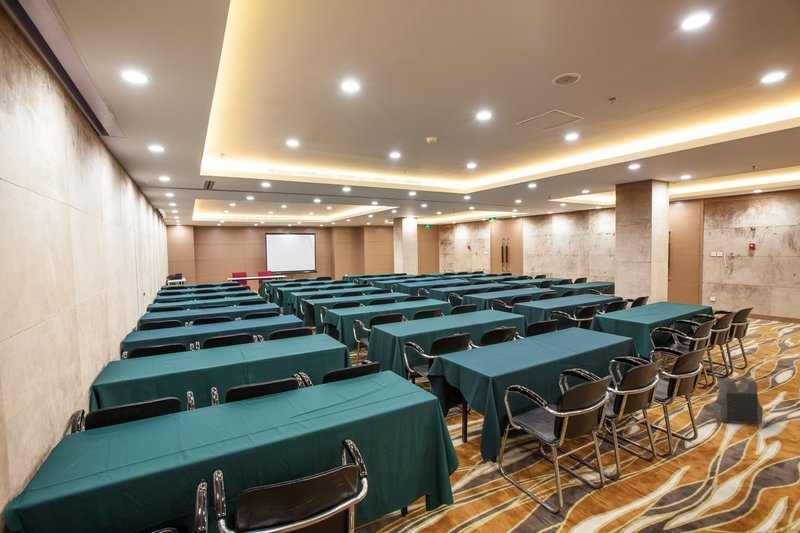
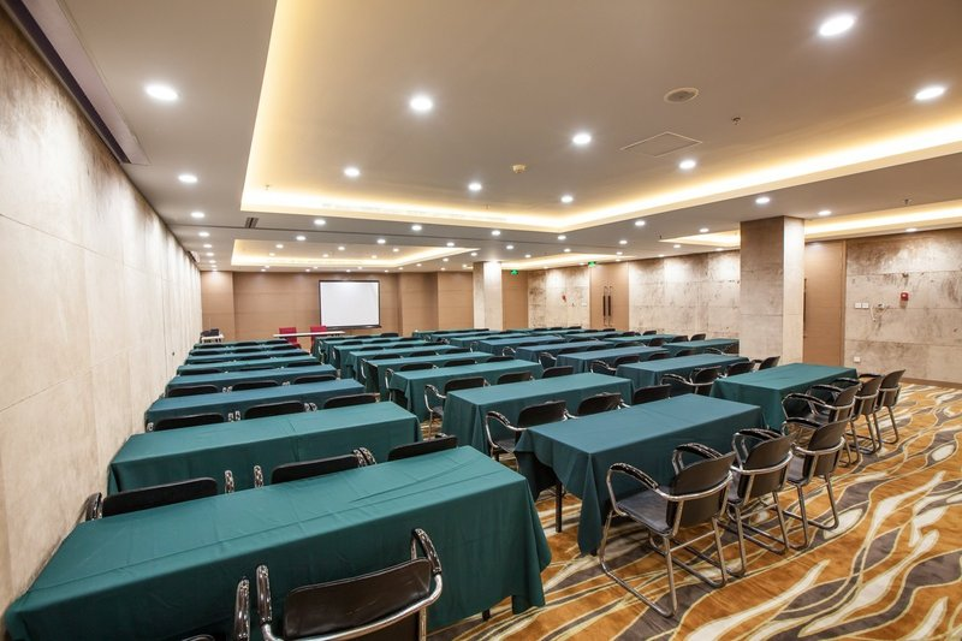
- body armor vest (737, 399)
